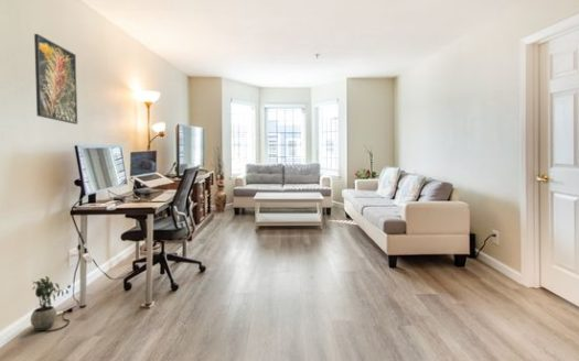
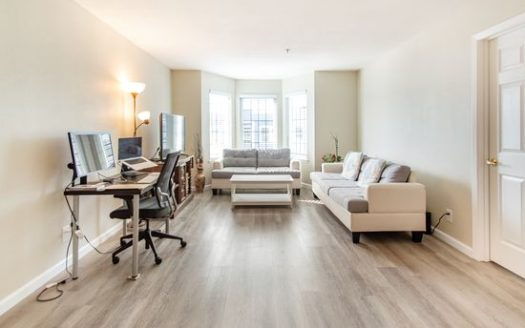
- potted plant (49, 300)
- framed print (57, 83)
